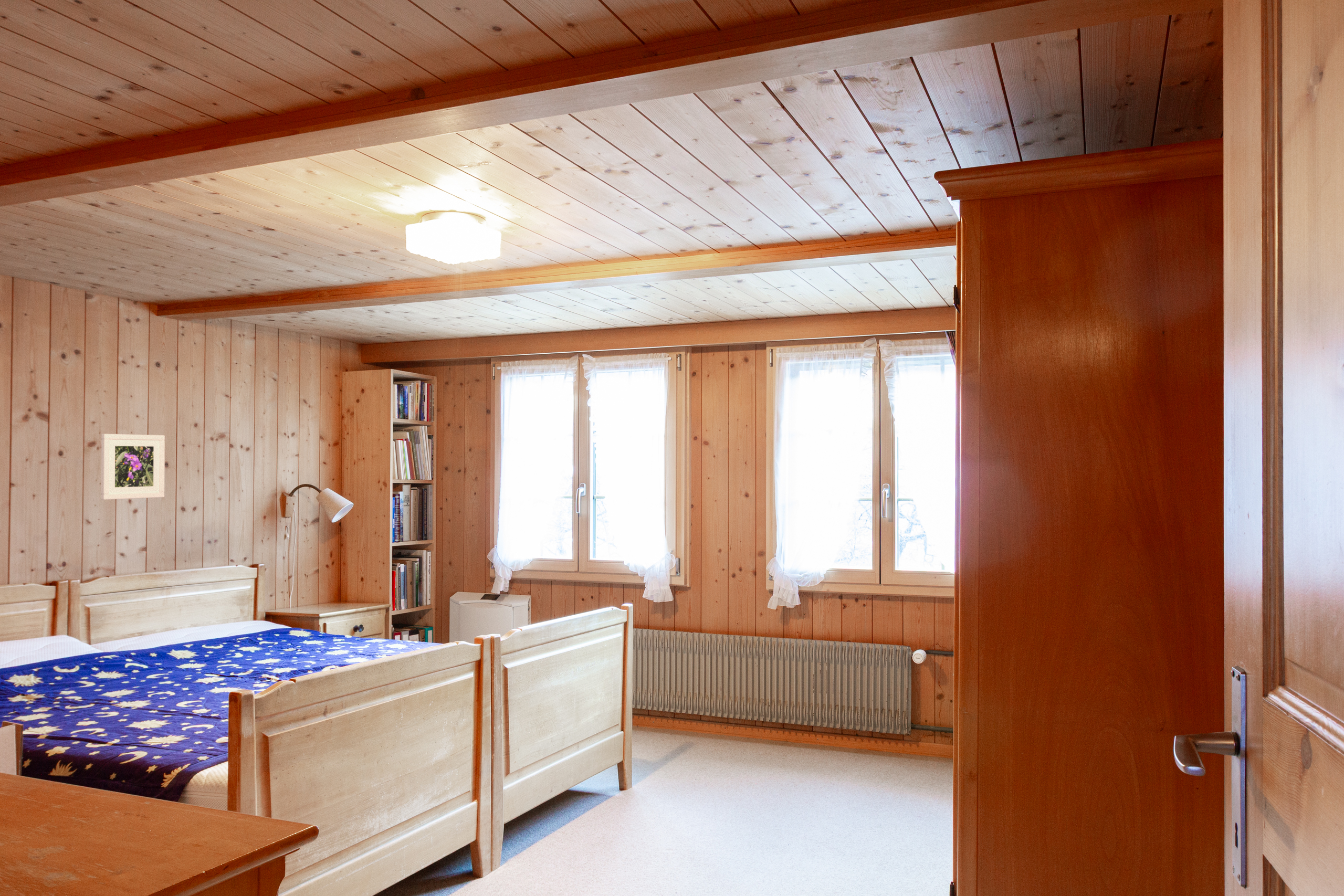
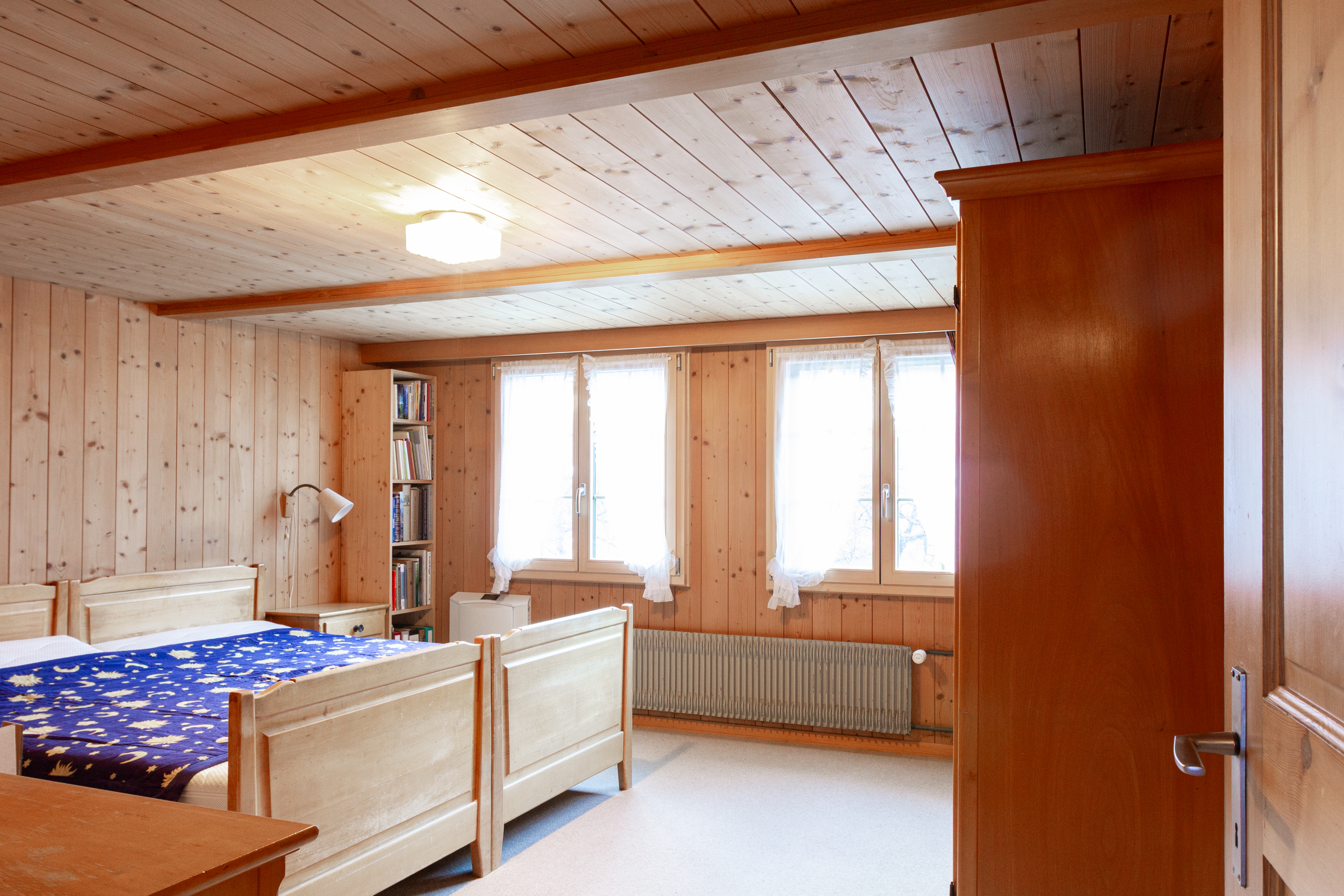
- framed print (133, 466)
